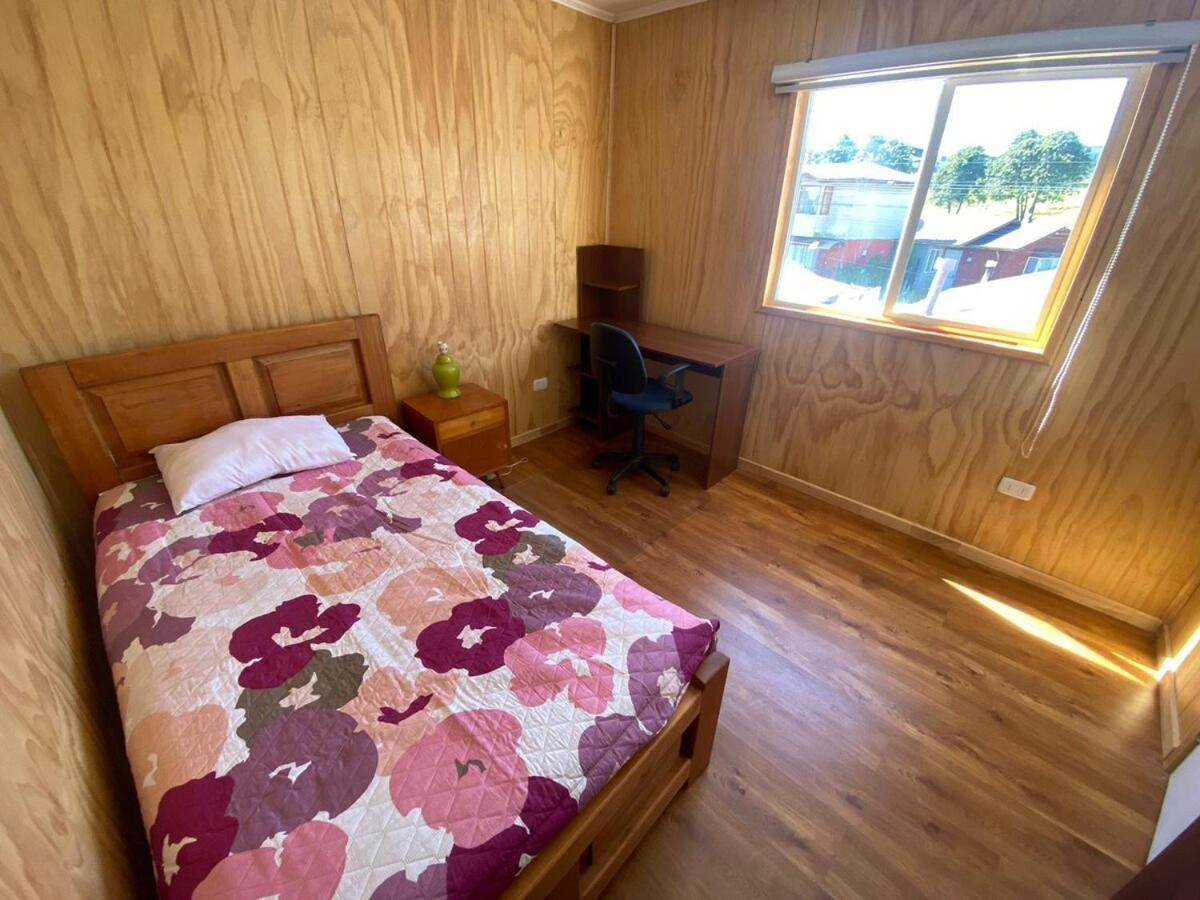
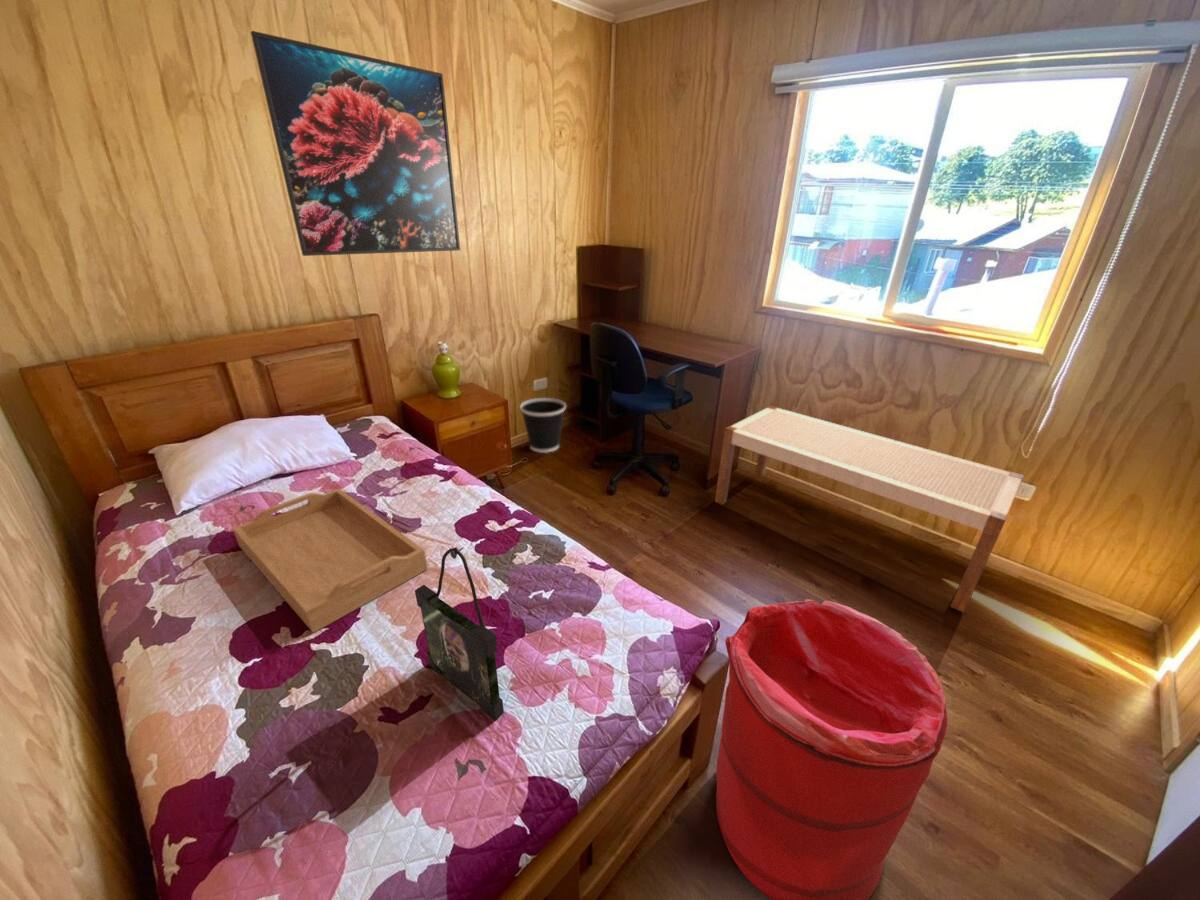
+ wastebasket (543, 426)
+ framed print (374, 161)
+ photo frame (461, 621)
+ serving tray (327, 545)
+ bench (851, 485)
+ laundry hamper (808, 744)
